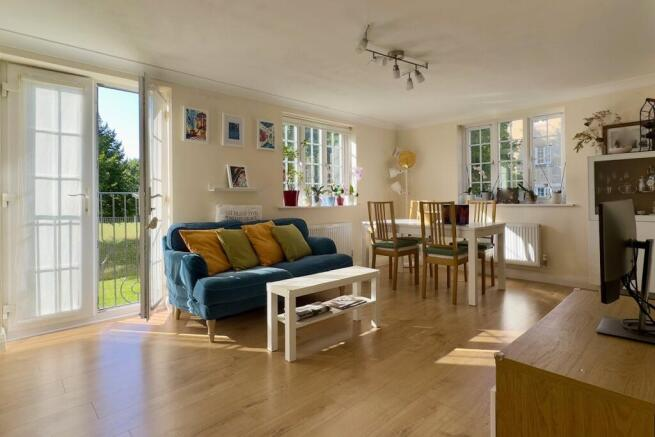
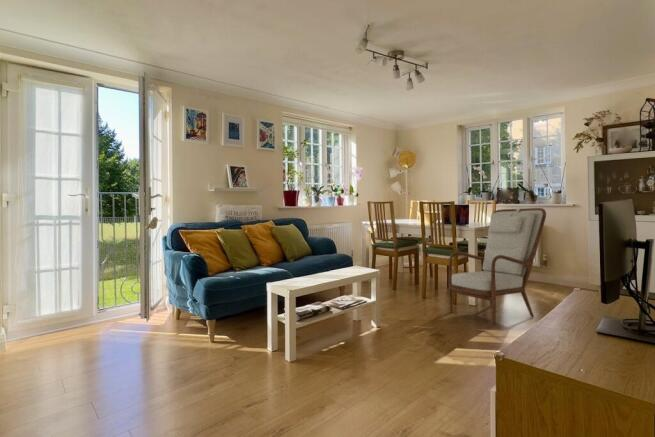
+ armchair (494, 261)
